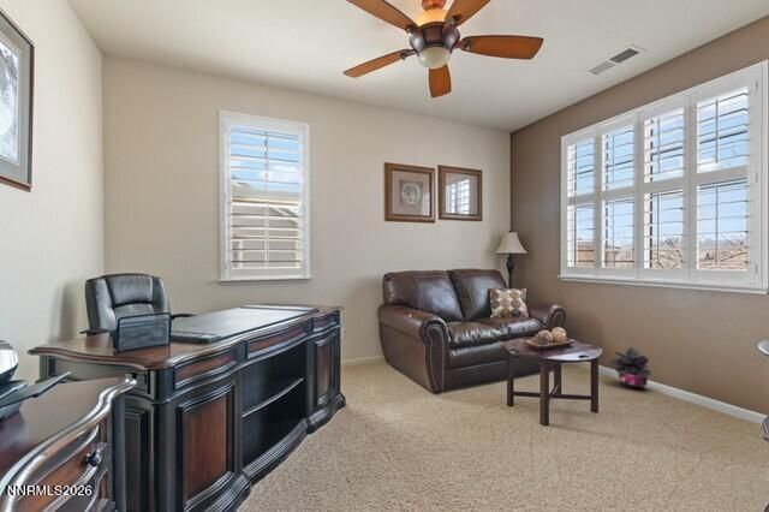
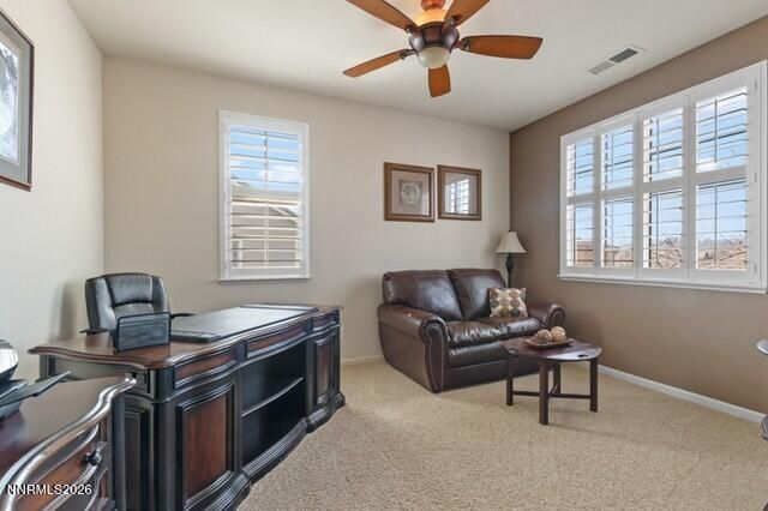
- potted plant (632, 368)
